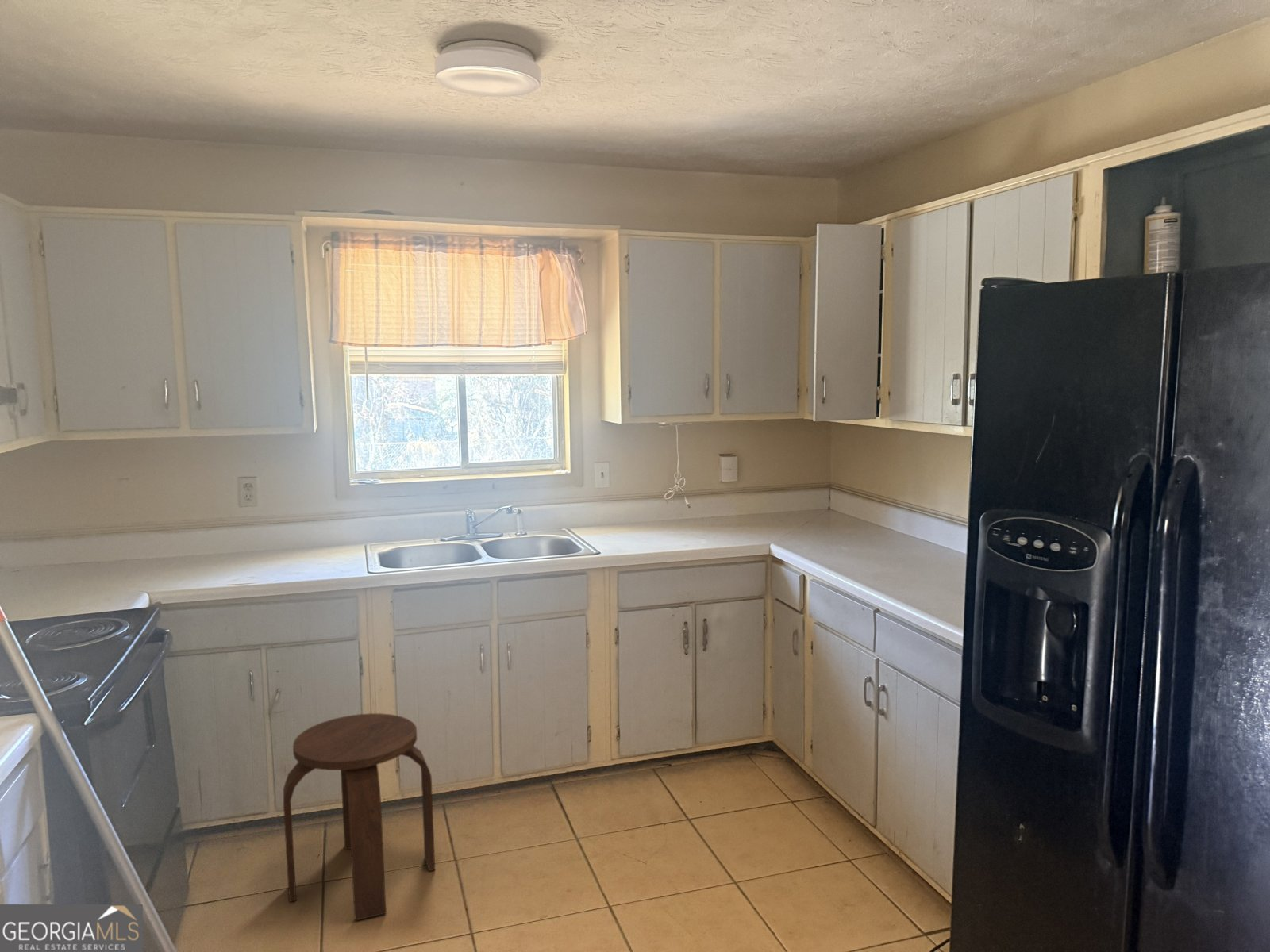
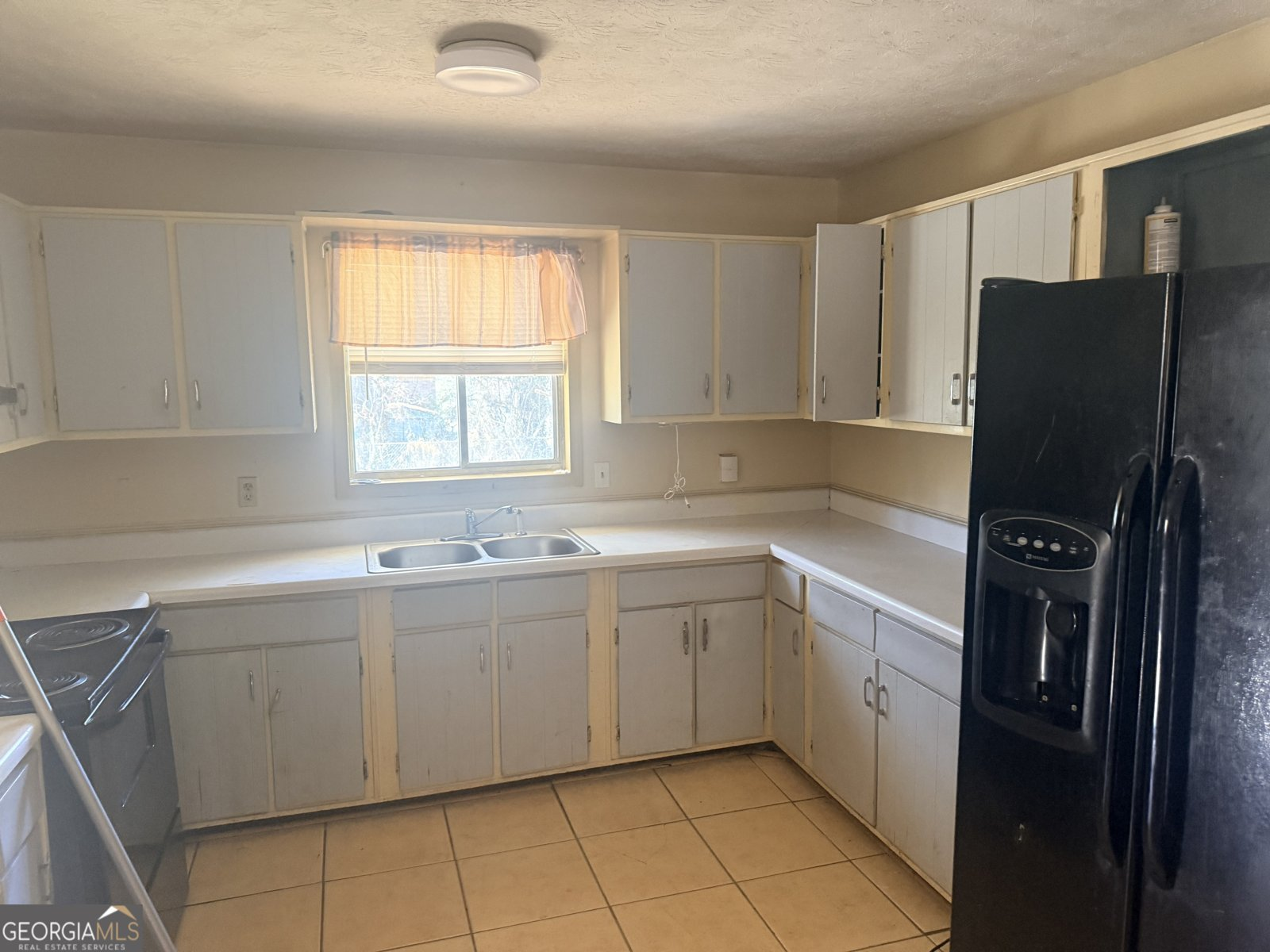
- stool (360, 808)
